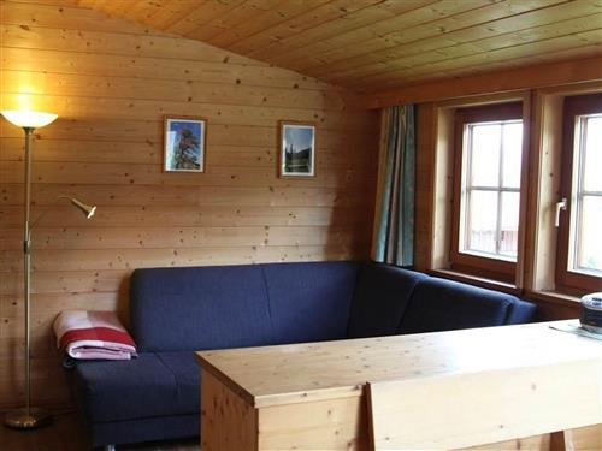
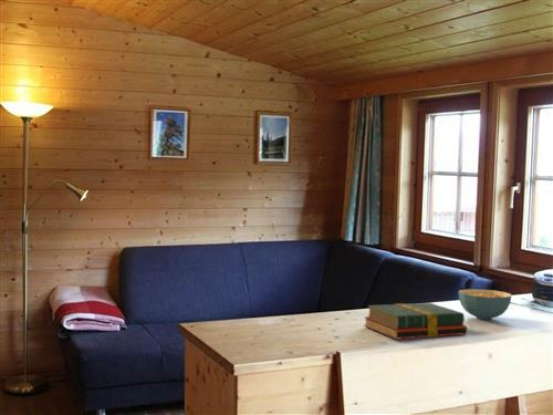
+ cereal bowl (483, 305)
+ hardback book (414, 320)
